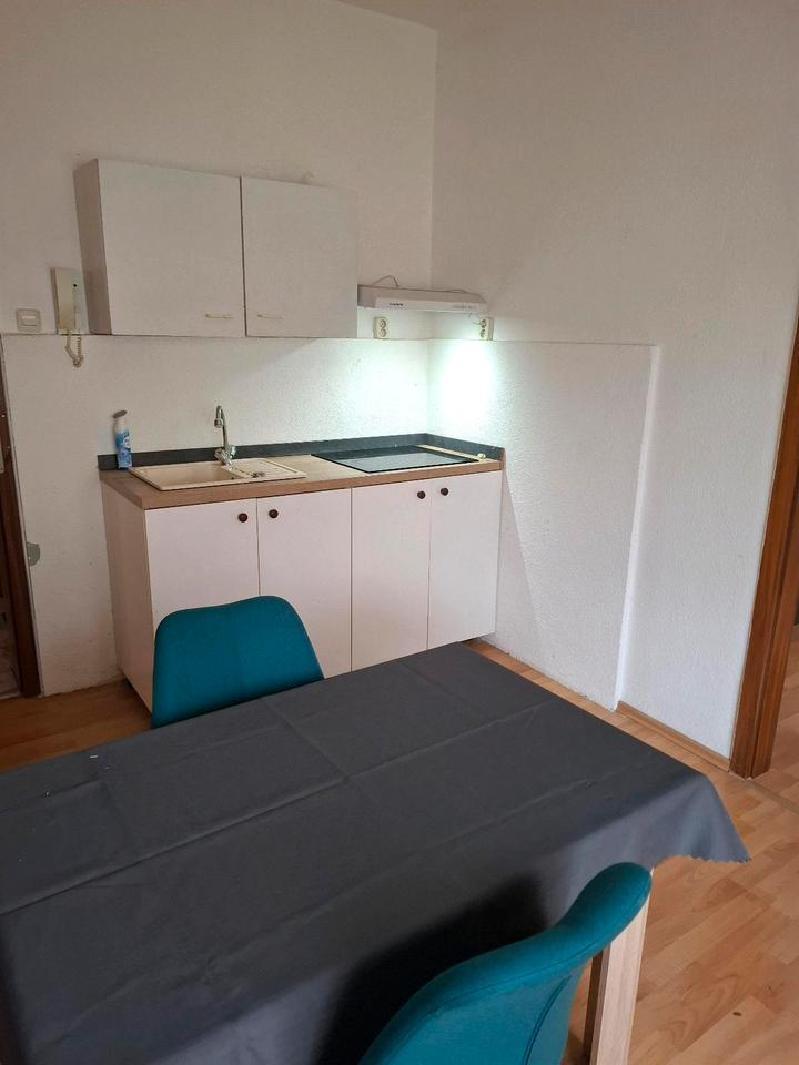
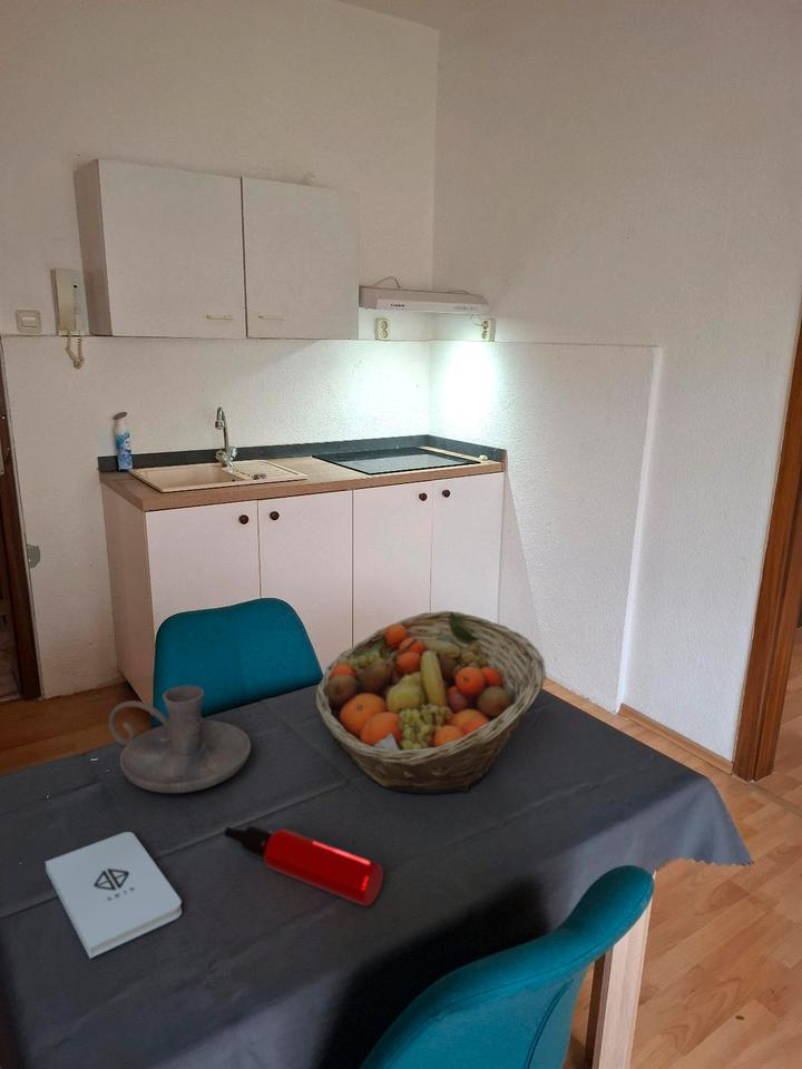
+ candle holder (173, 729)
+ notepad (113, 886)
+ fruit basket (426, 694)
+ water bottle (303, 856)
